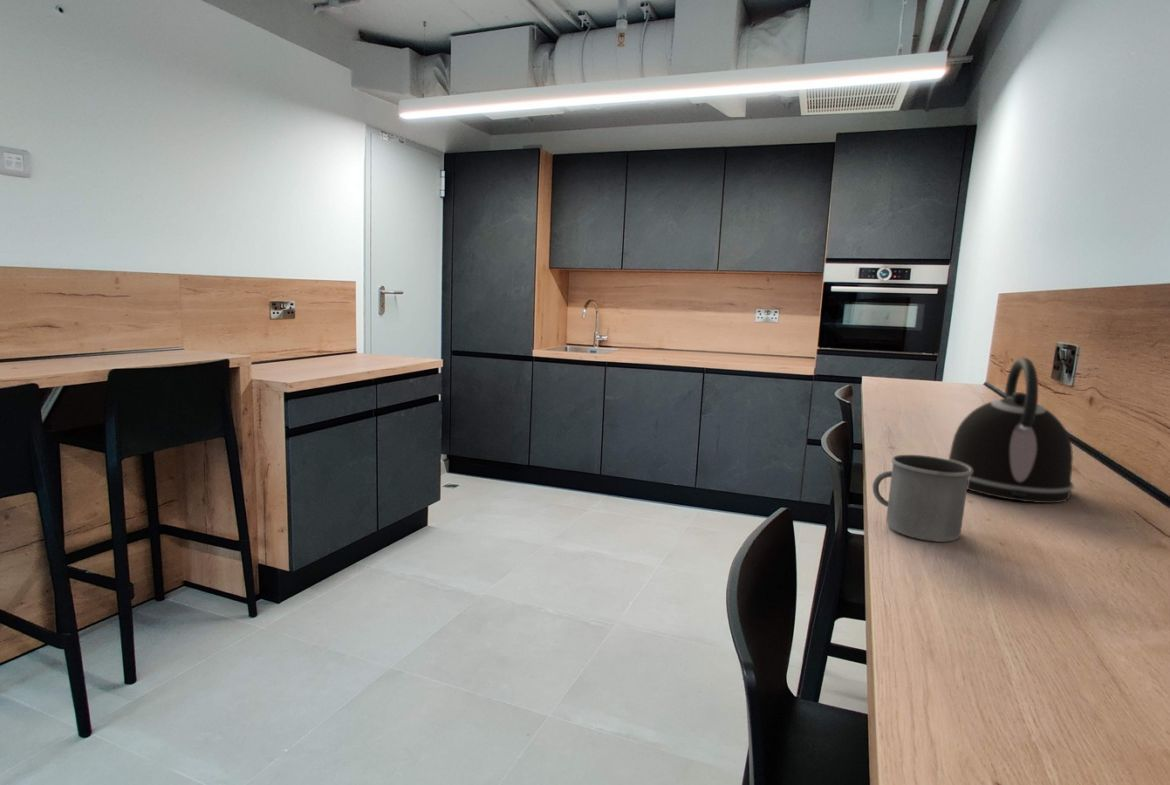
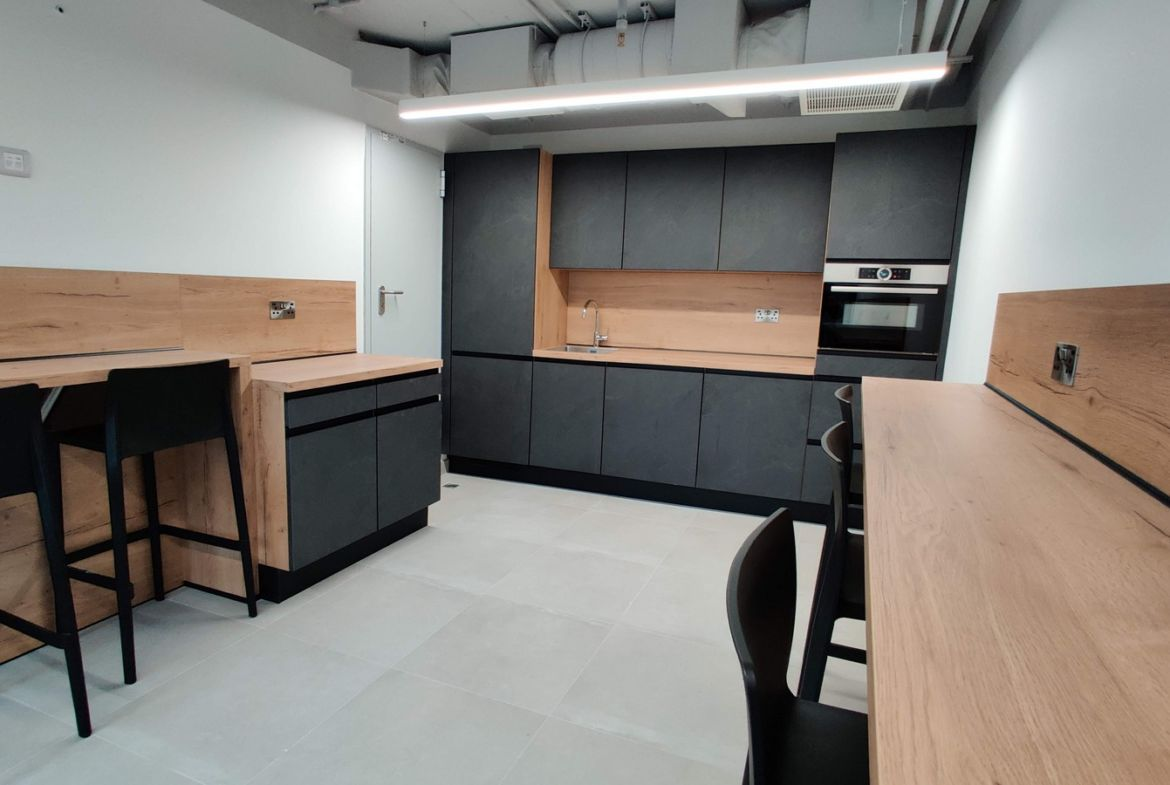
- kettle (1014, 423)
- mug (916, 494)
